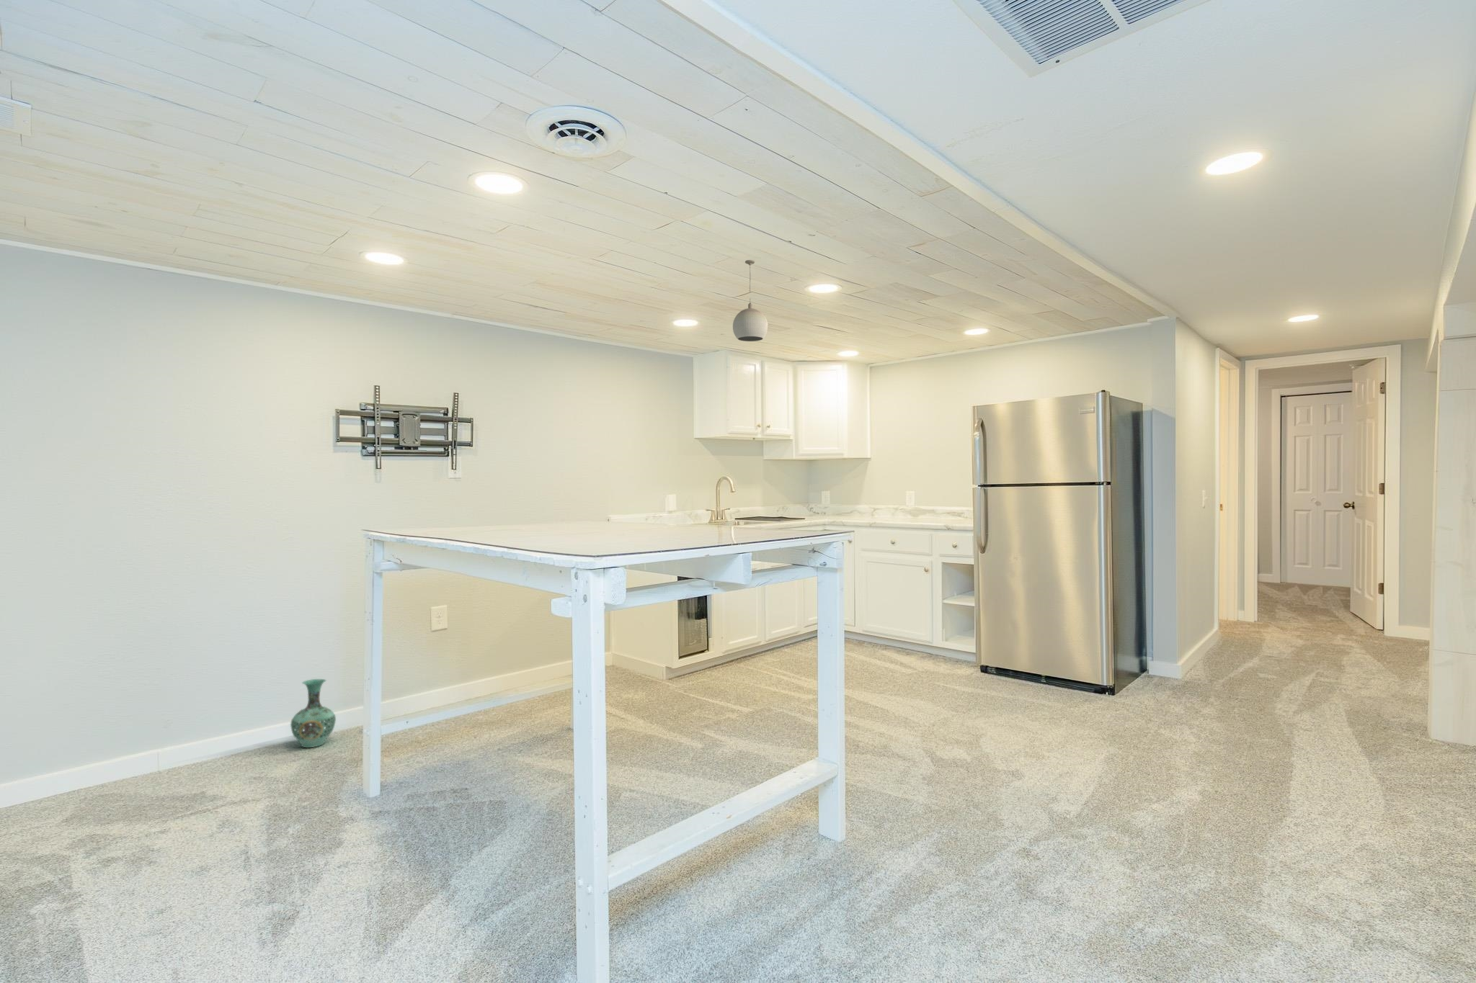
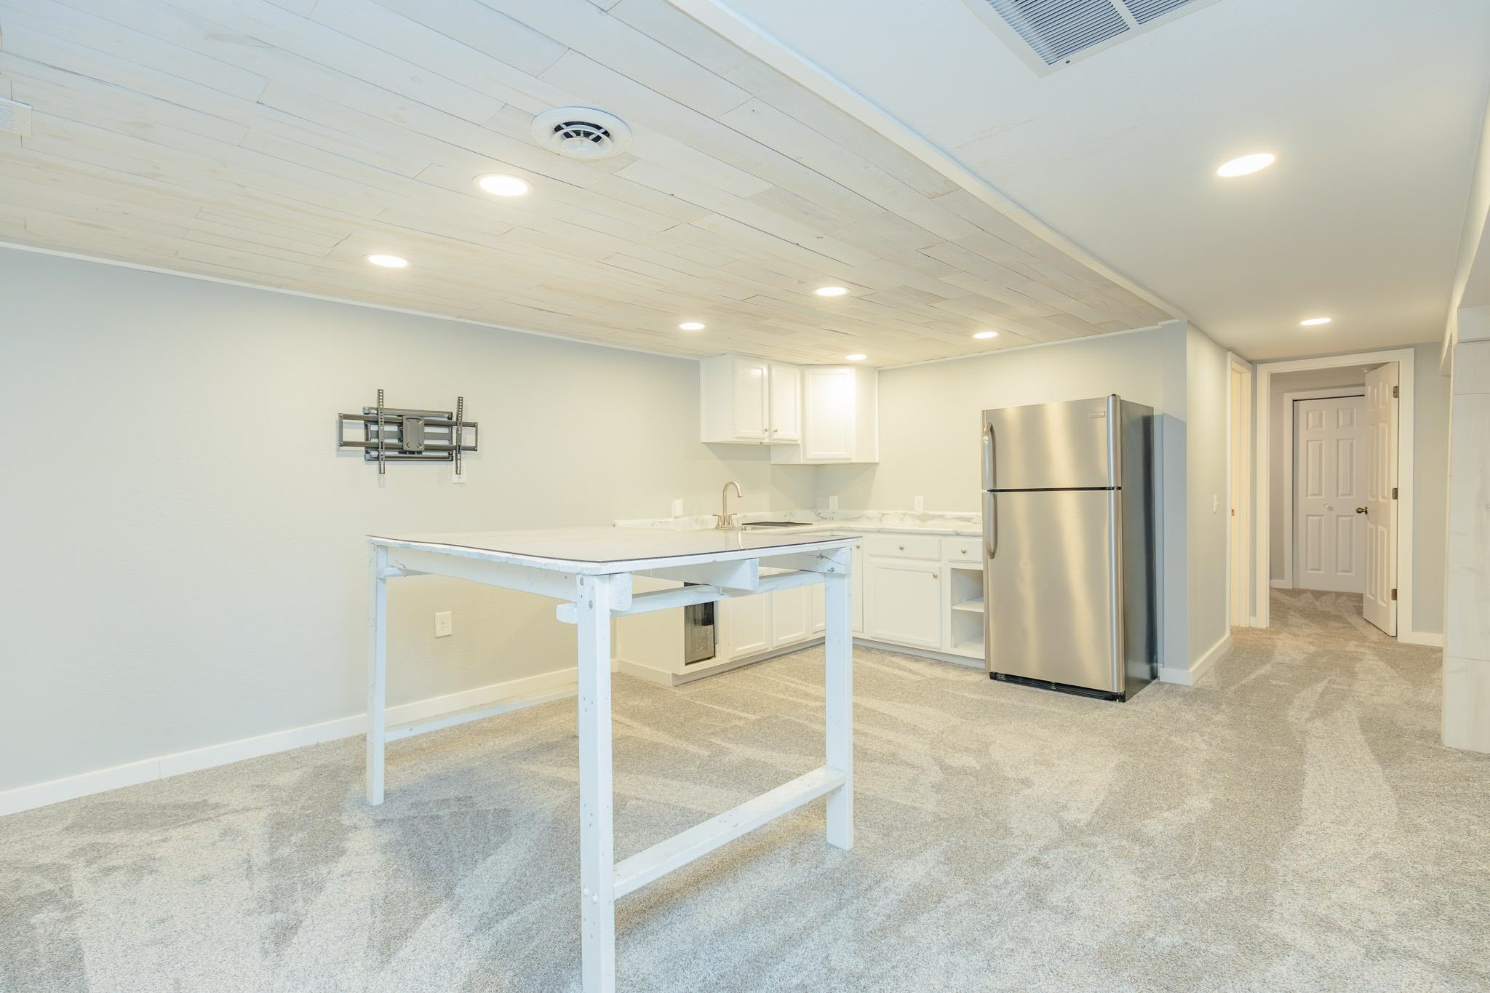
- vase (314, 712)
- pendant light (750, 300)
